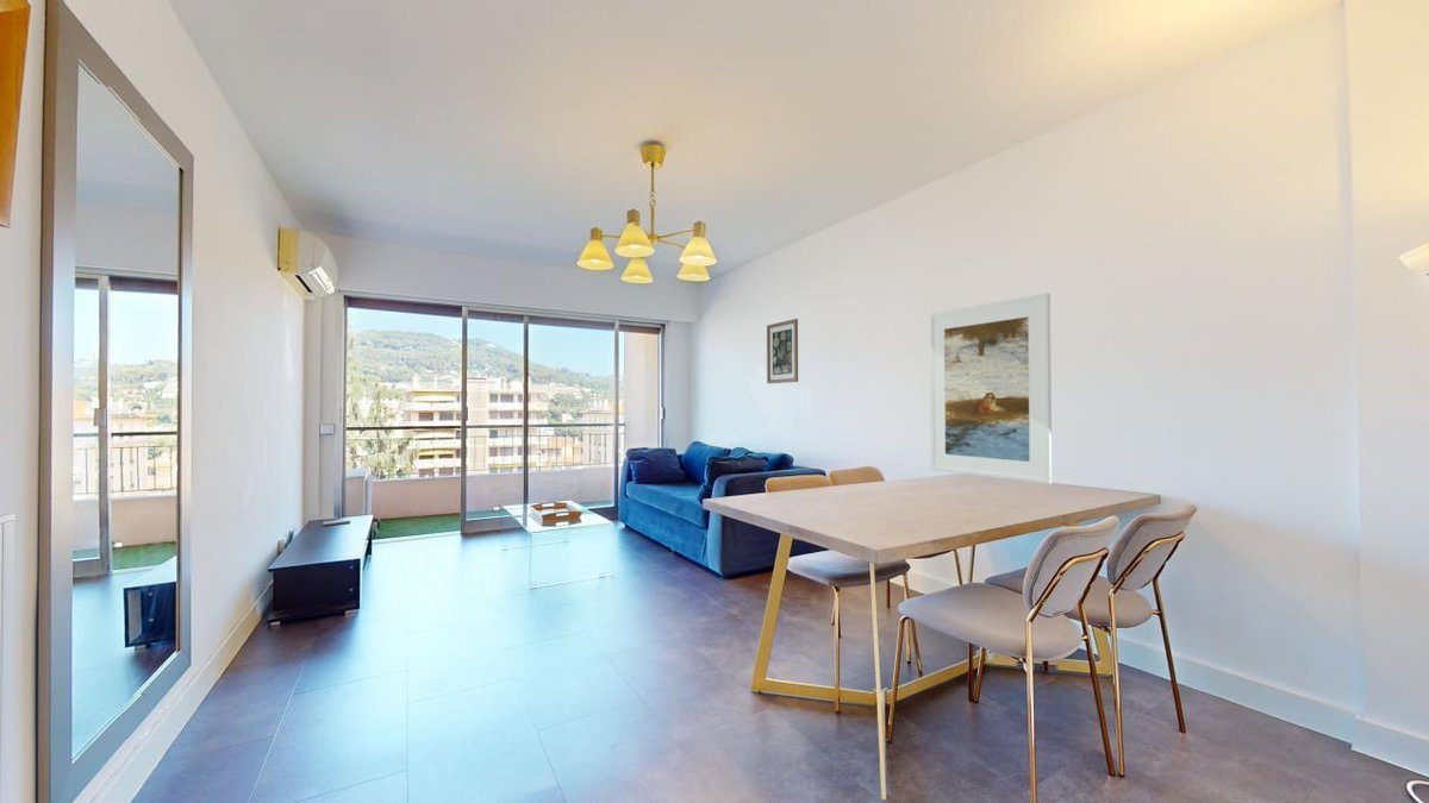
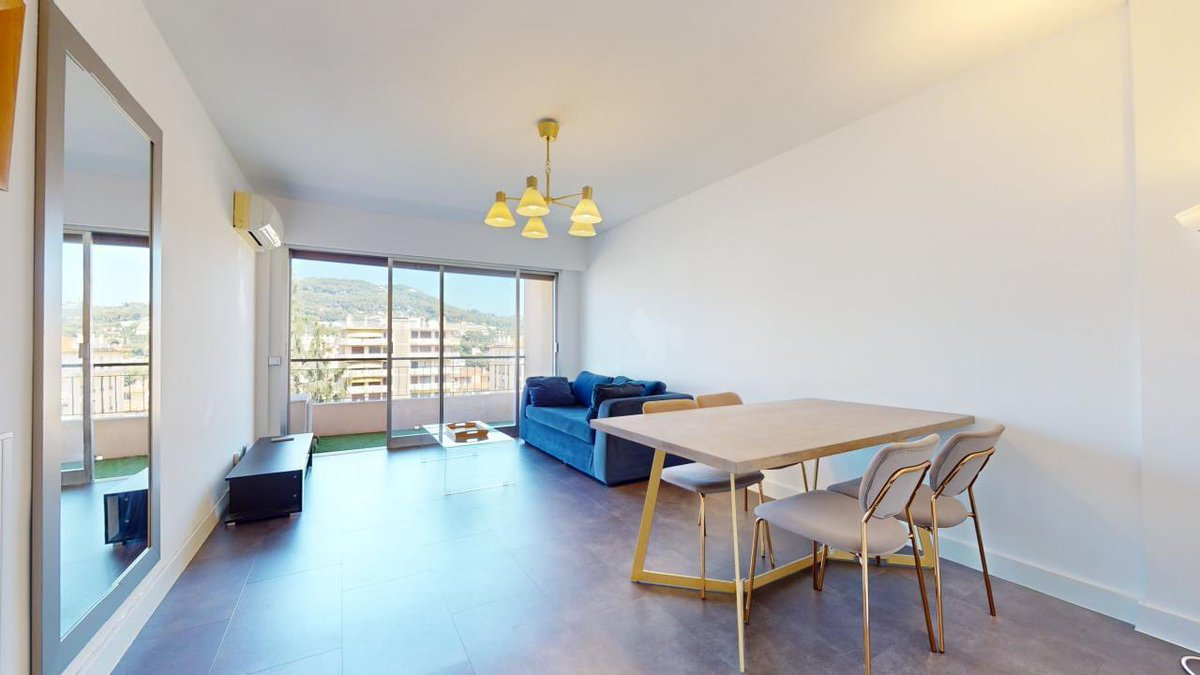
- wall art (781, 352)
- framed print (984, 390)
